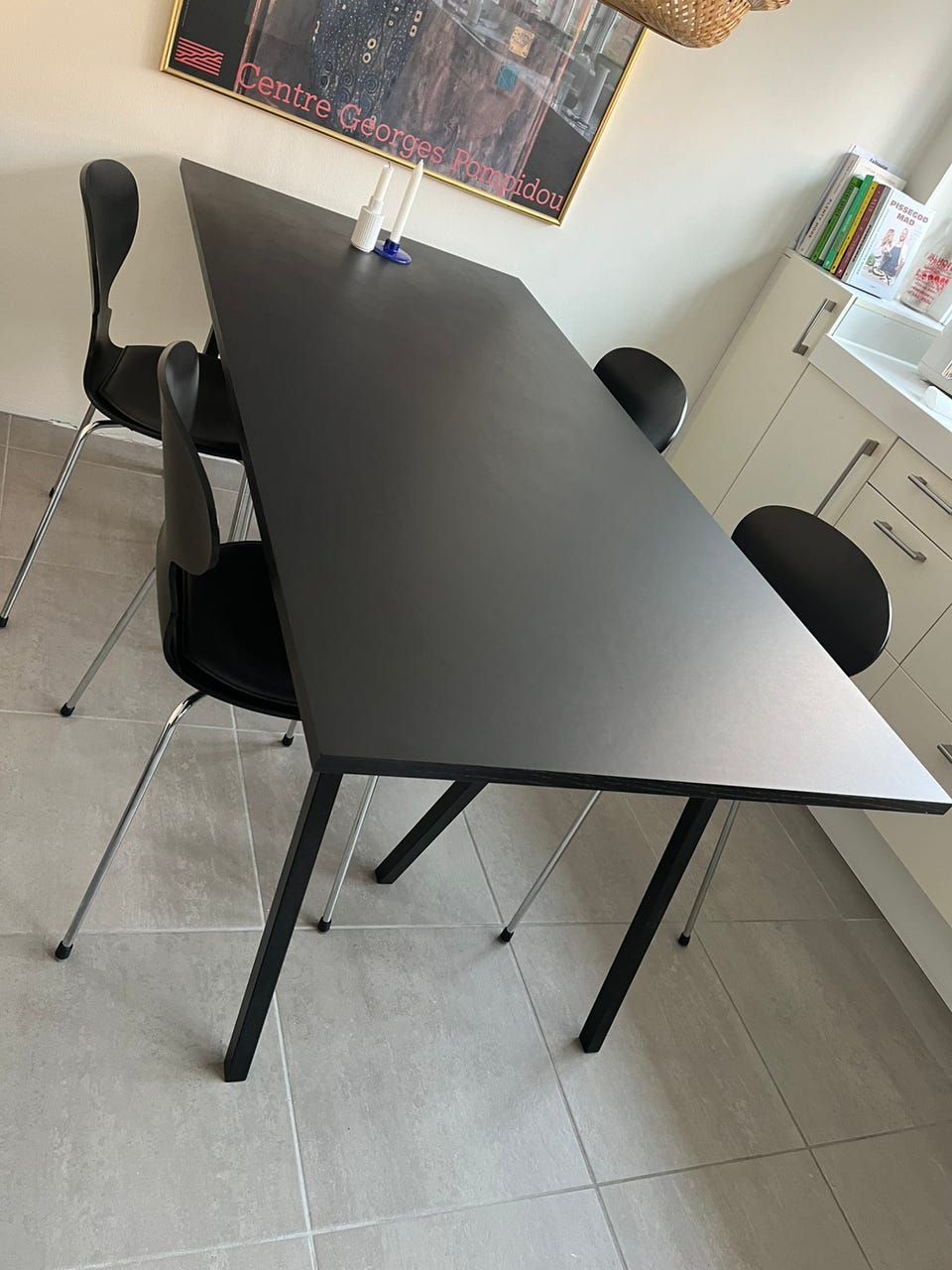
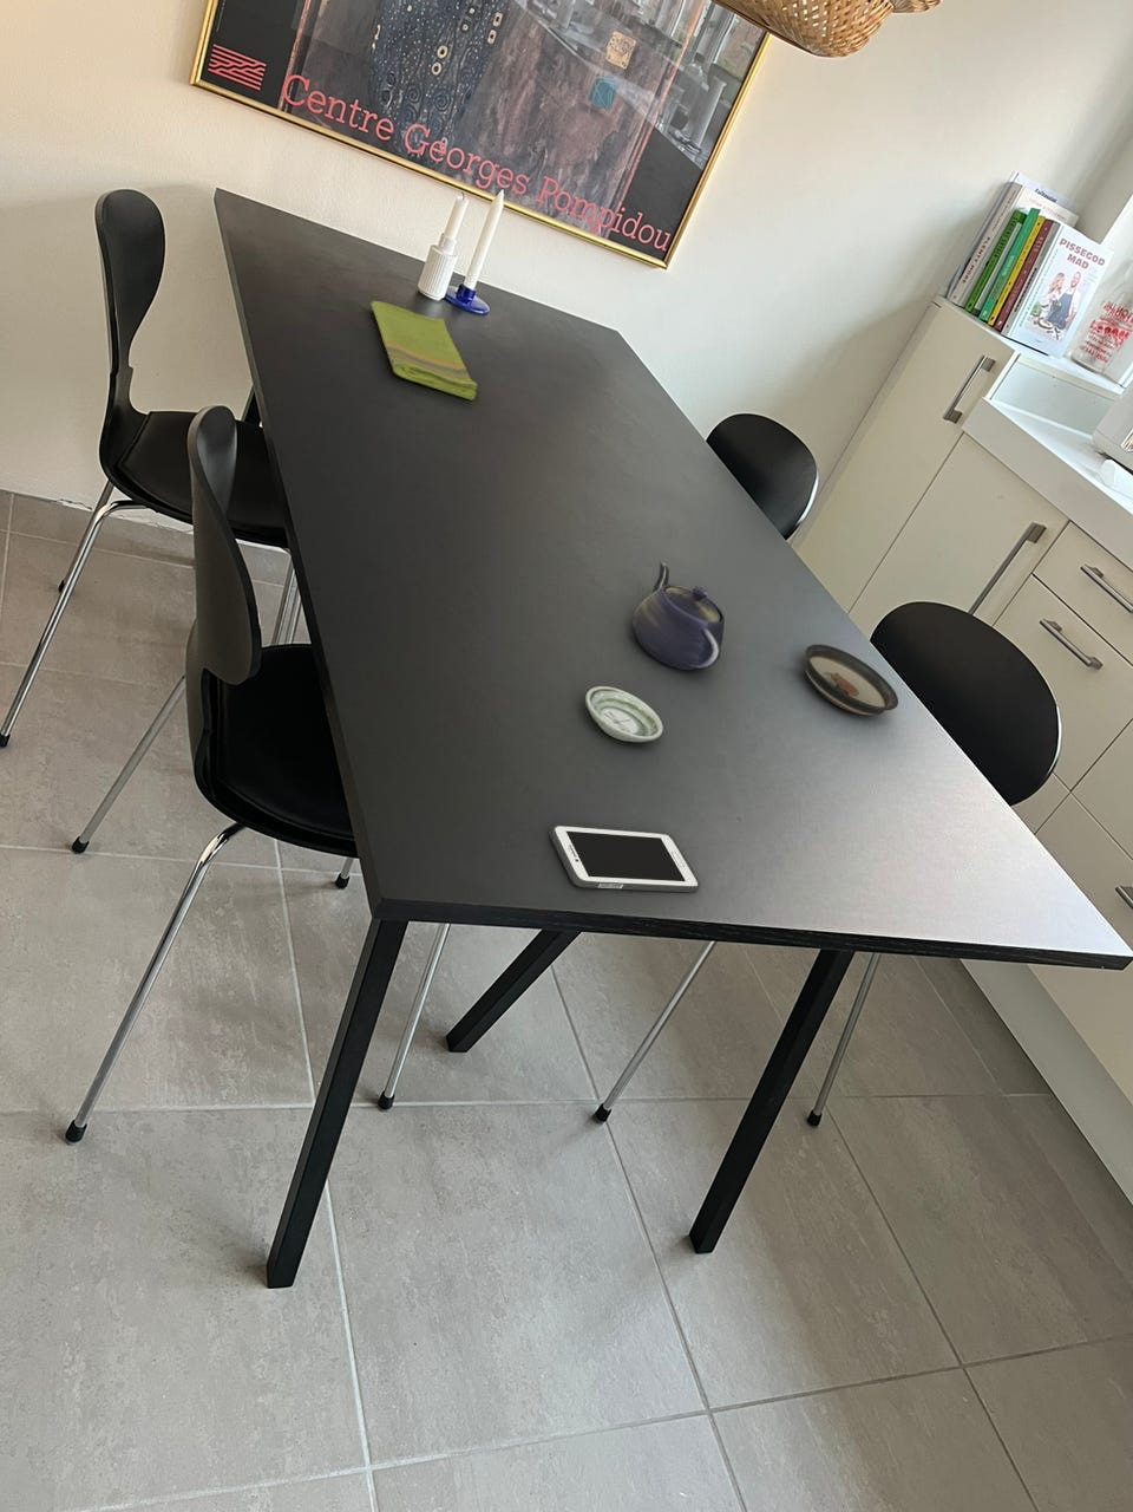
+ saucer (621, 718)
+ cell phone (626, 858)
+ dish towel (421, 344)
+ saucer (845, 685)
+ teapot (681, 618)
